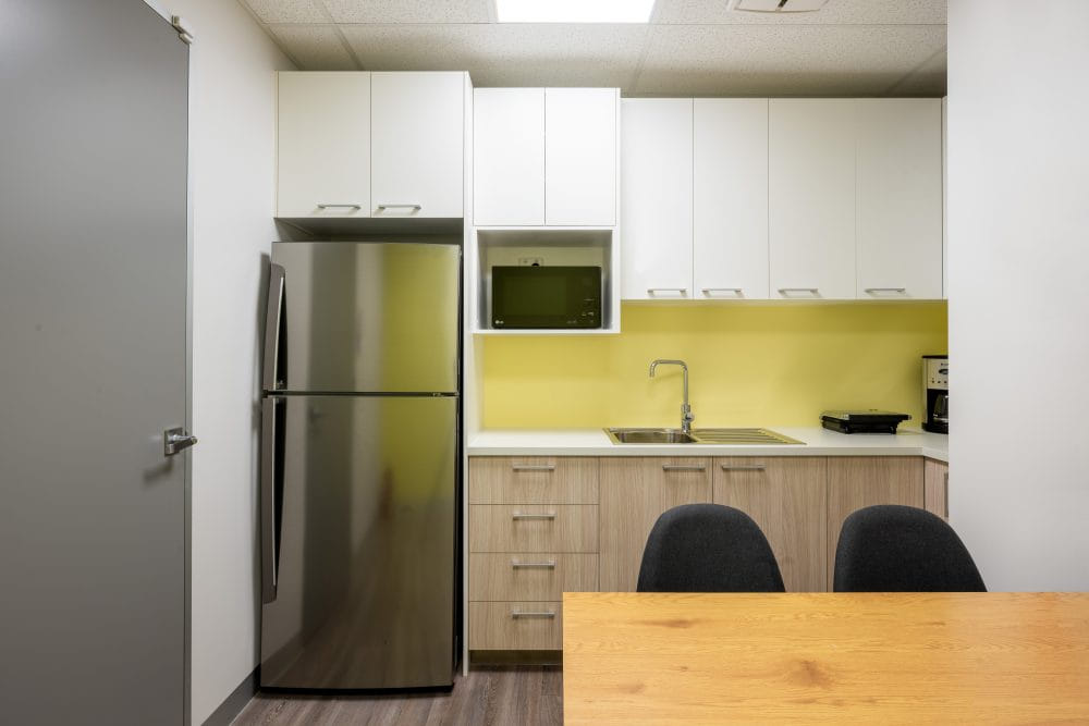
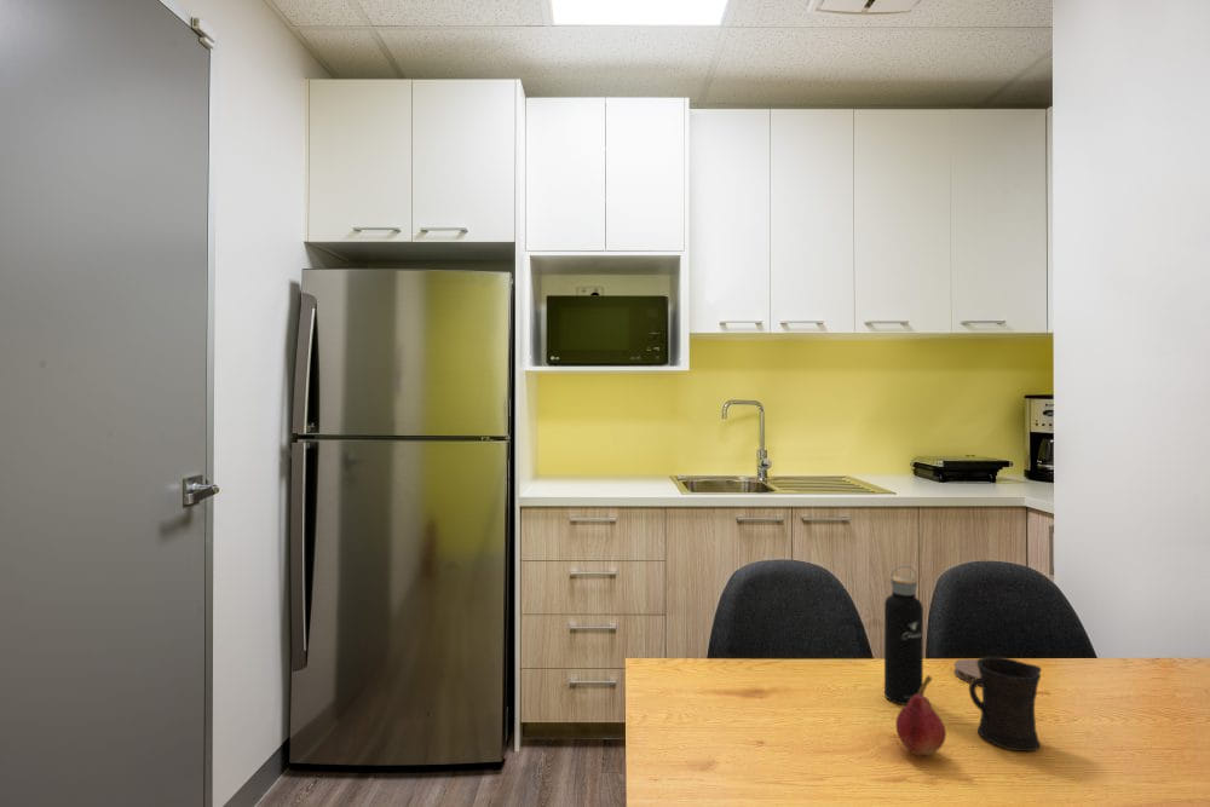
+ mug (1004, 702)
+ coaster (979, 674)
+ fruit (920, 713)
+ water bottle (903, 632)
